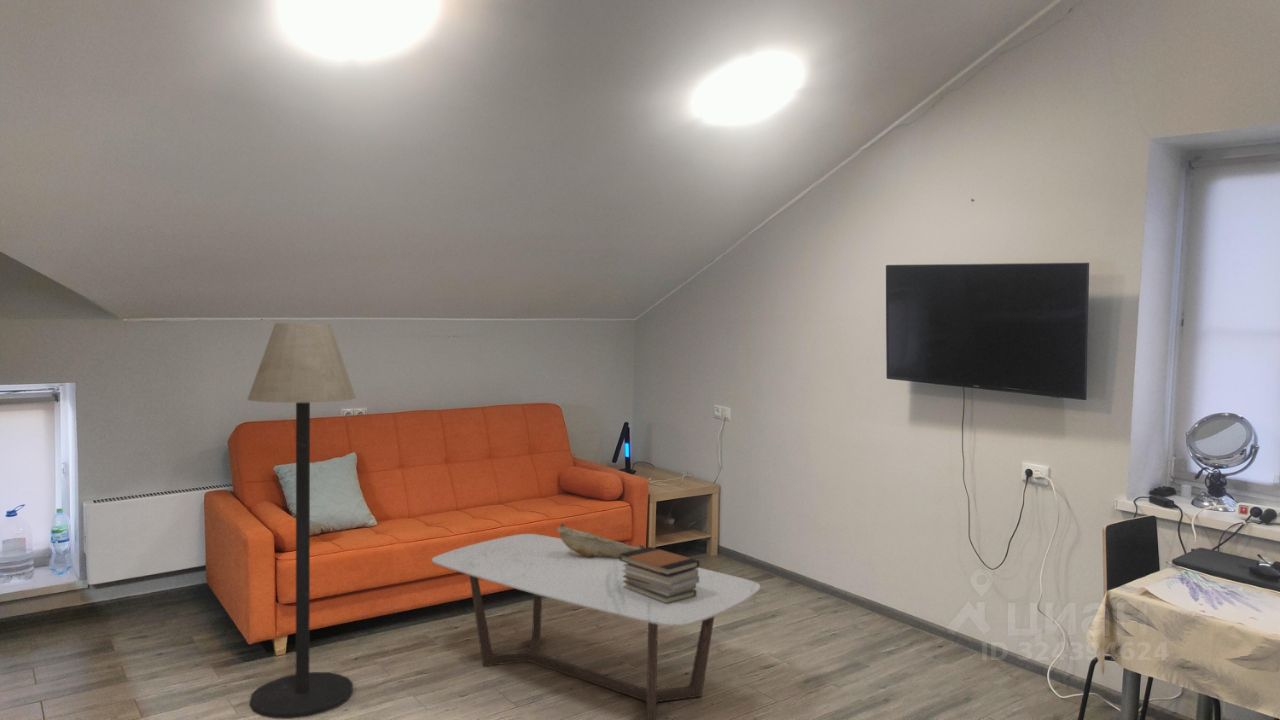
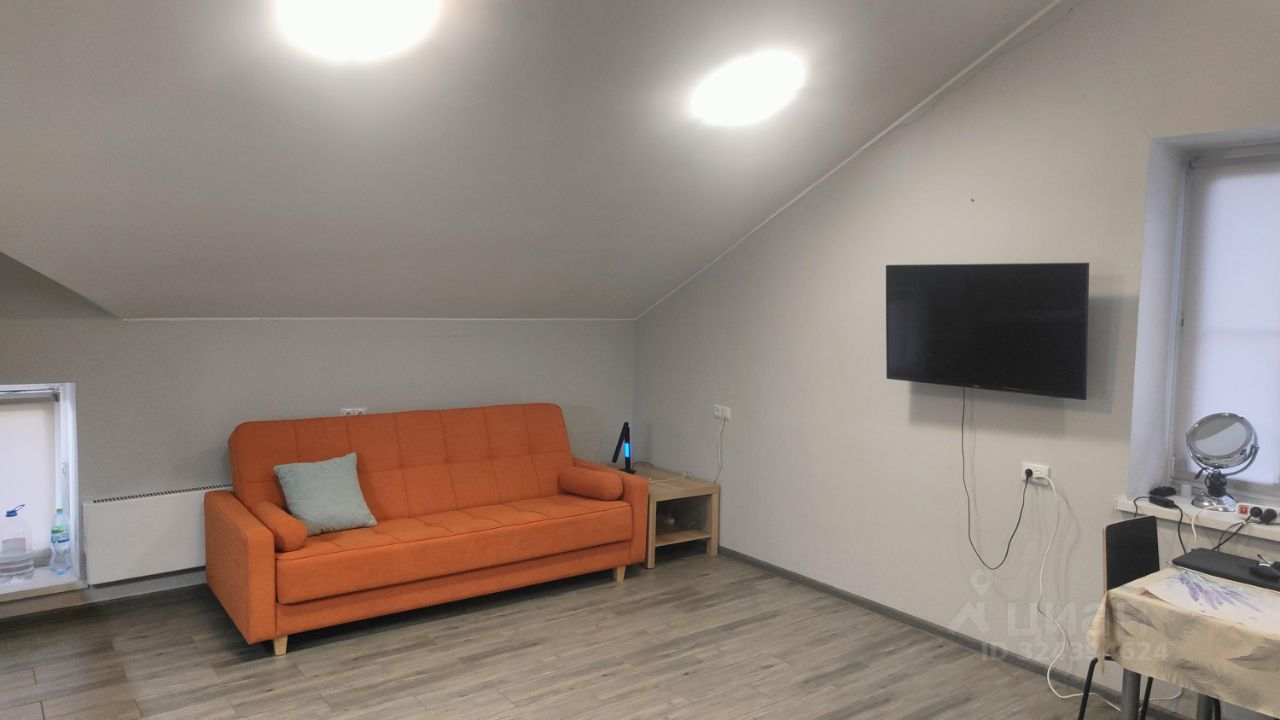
- decorative bowl (601, 541)
- coffee table (591, 608)
- floor lamp (302, 511)
- book stack (659, 574)
